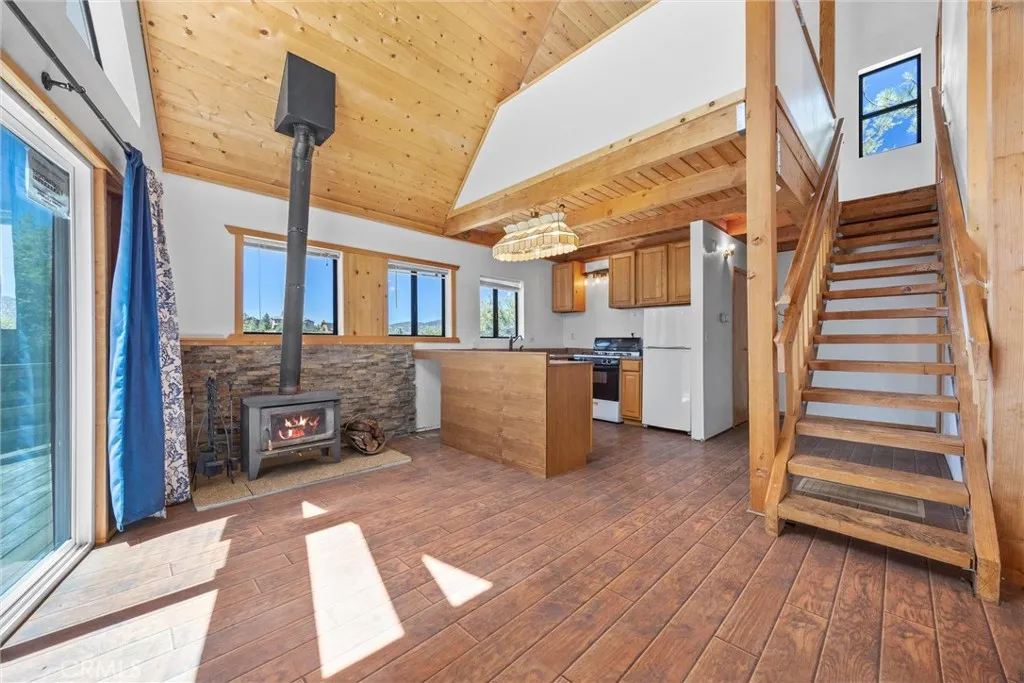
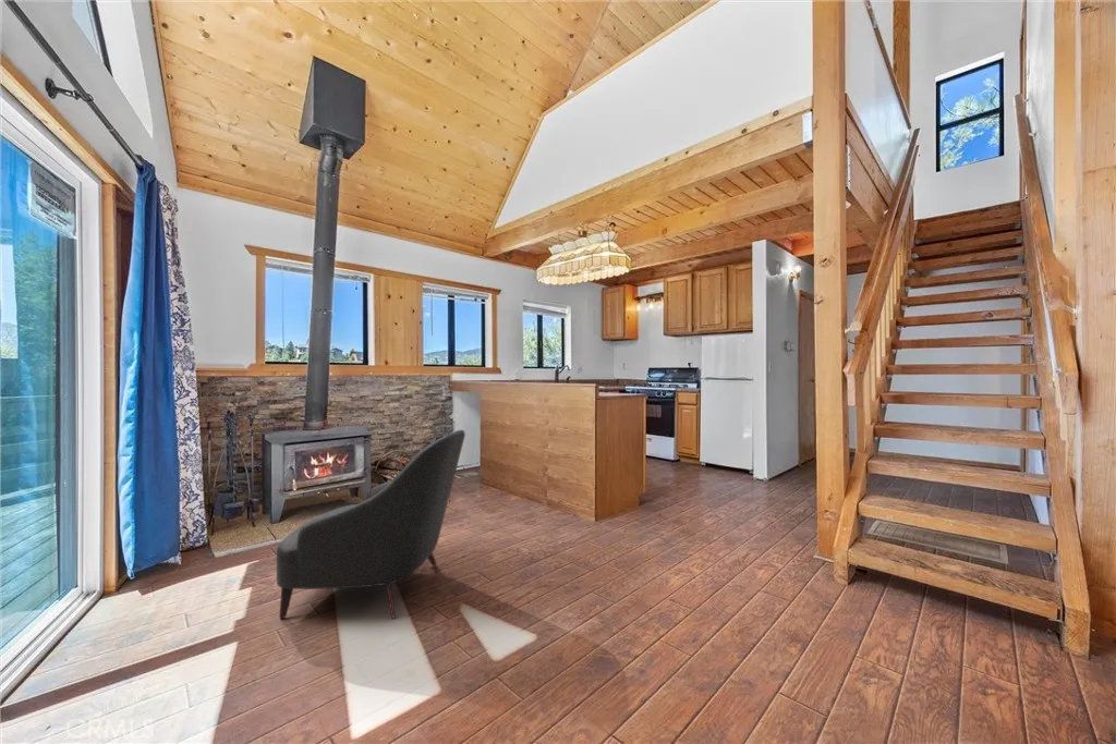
+ armchair (383, 510)
